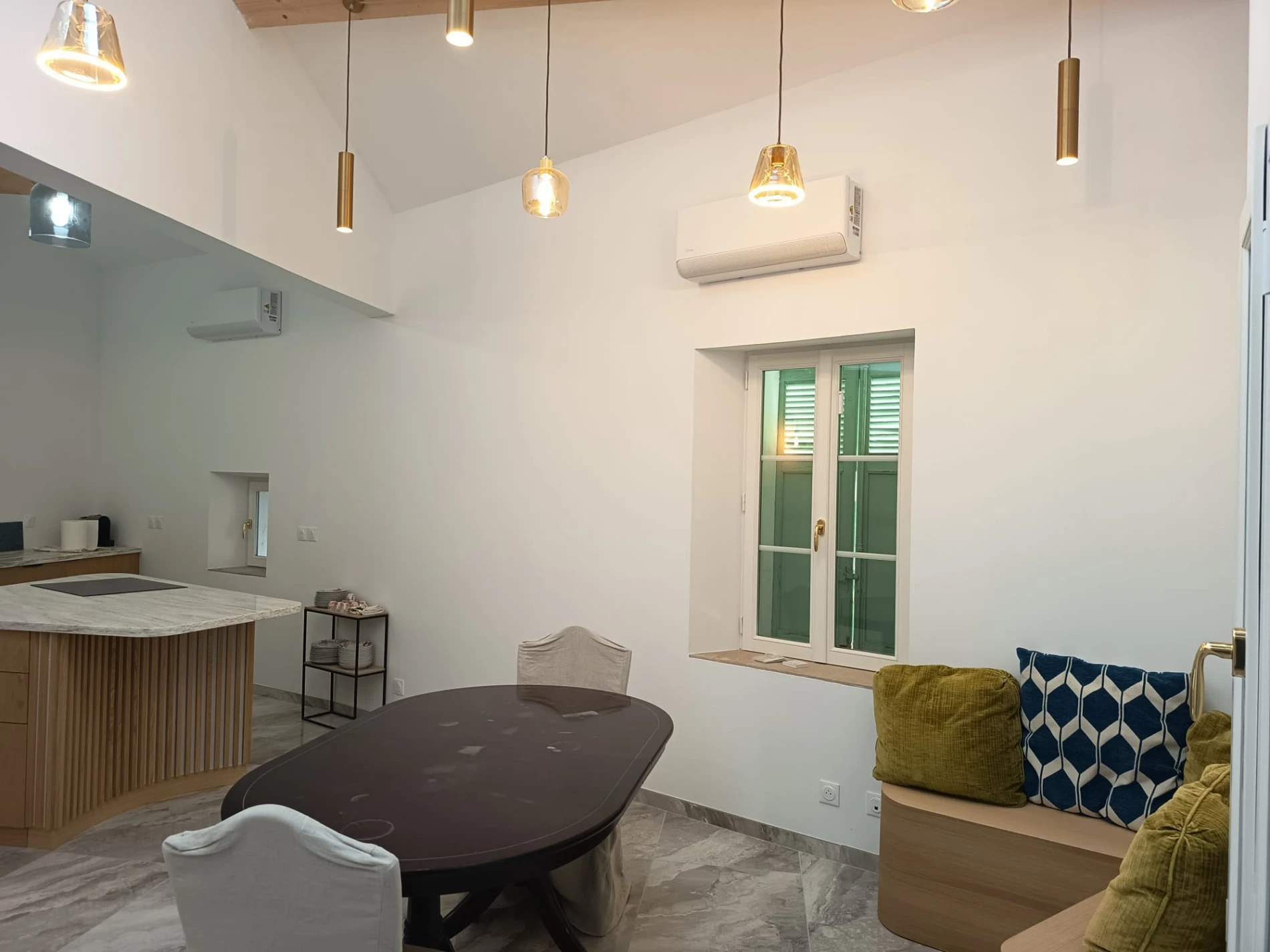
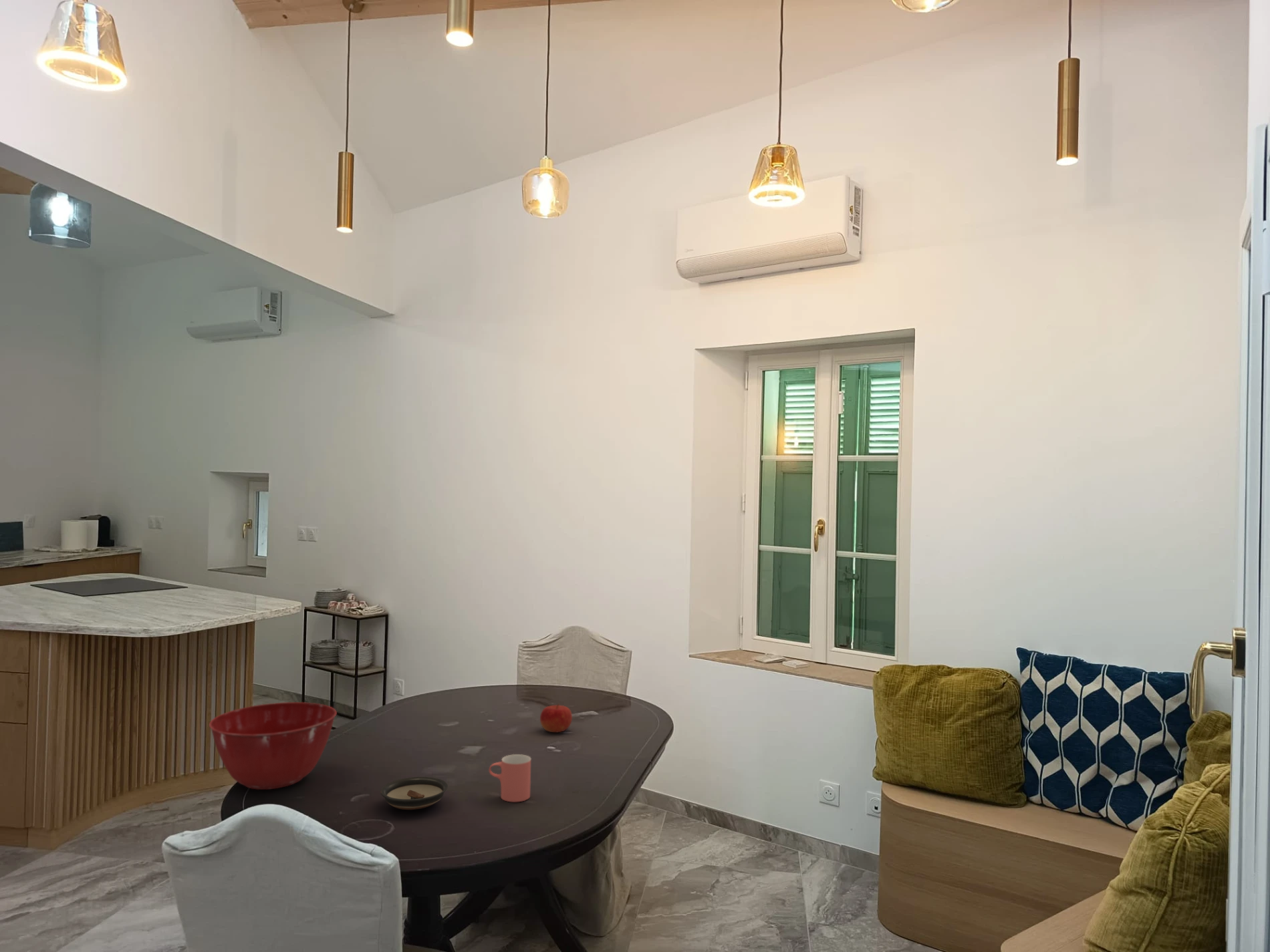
+ saucer (414, 796)
+ cup (509, 777)
+ mixing bowl (273, 748)
+ fruit (555, 717)
